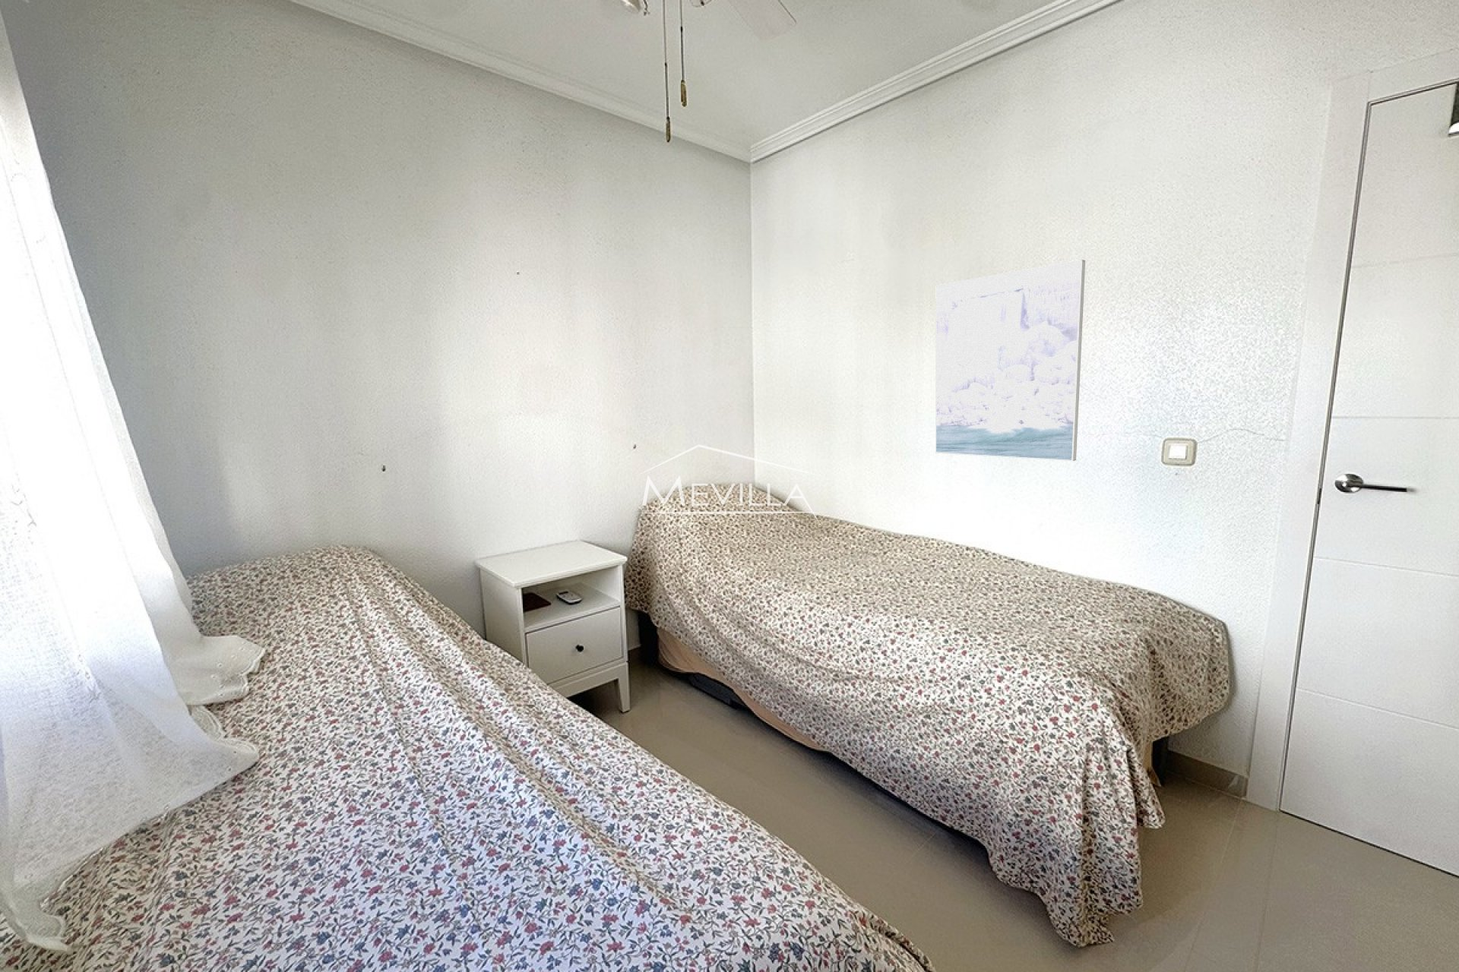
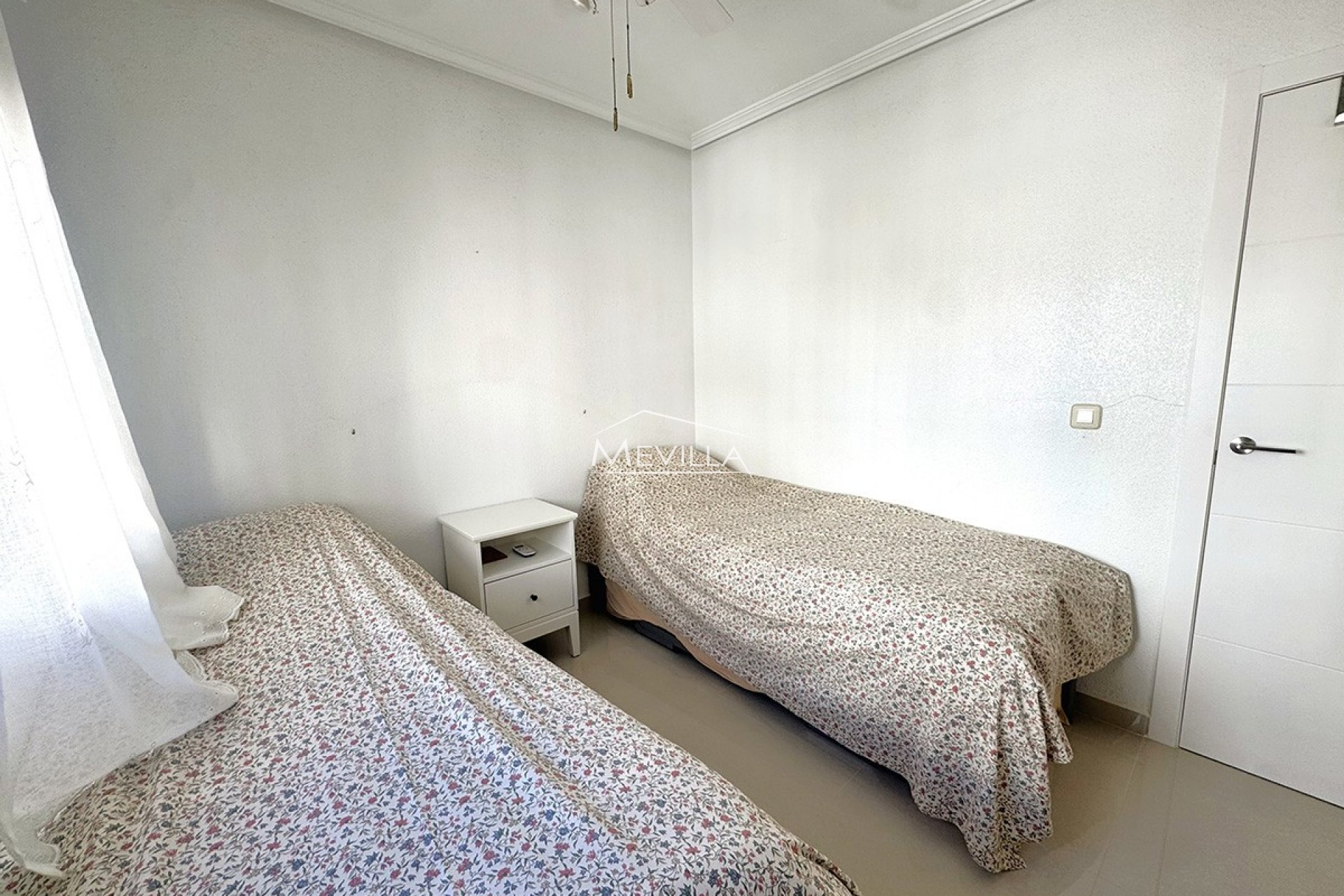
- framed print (1002, 368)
